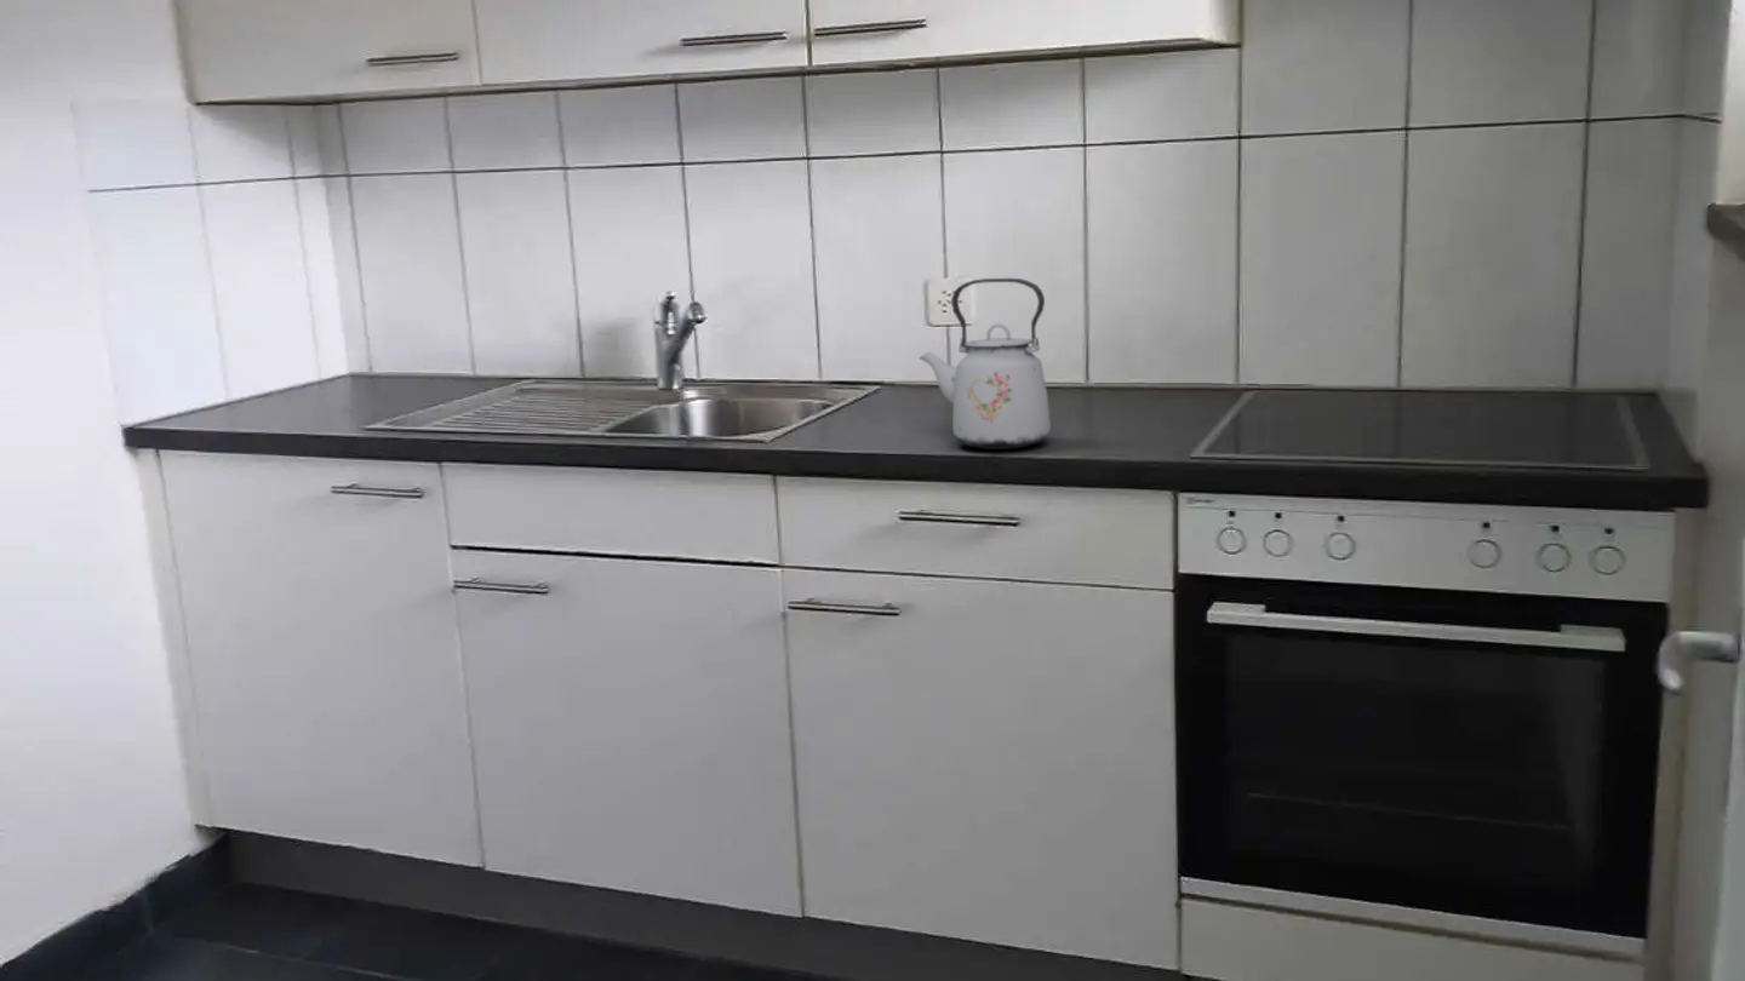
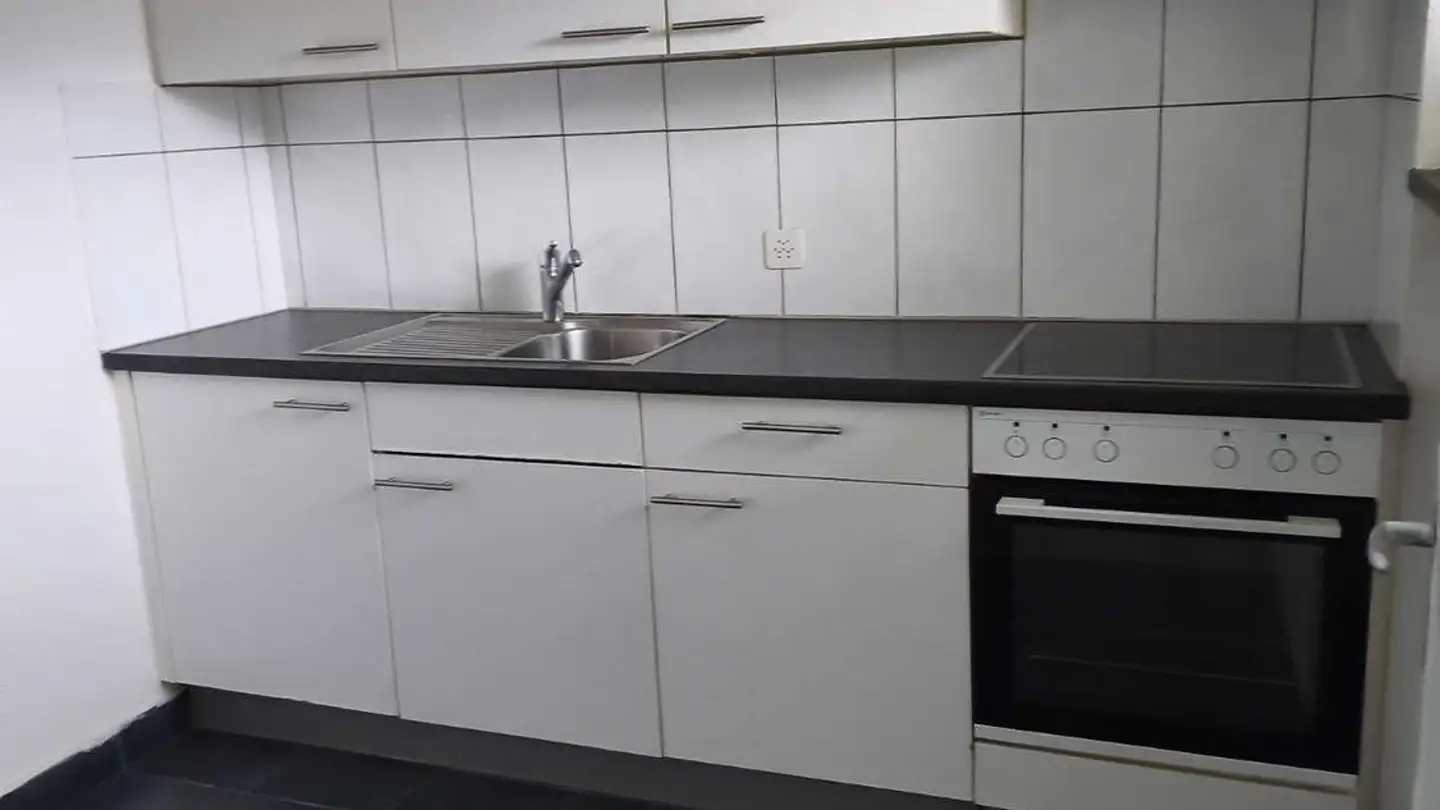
- kettle (982, 362)
